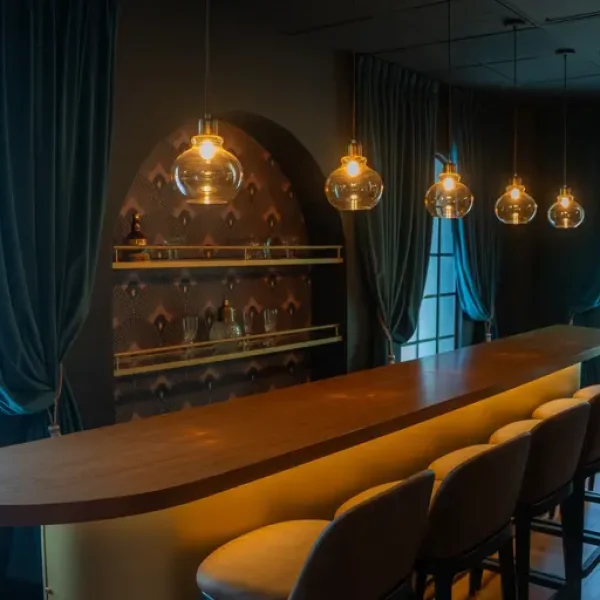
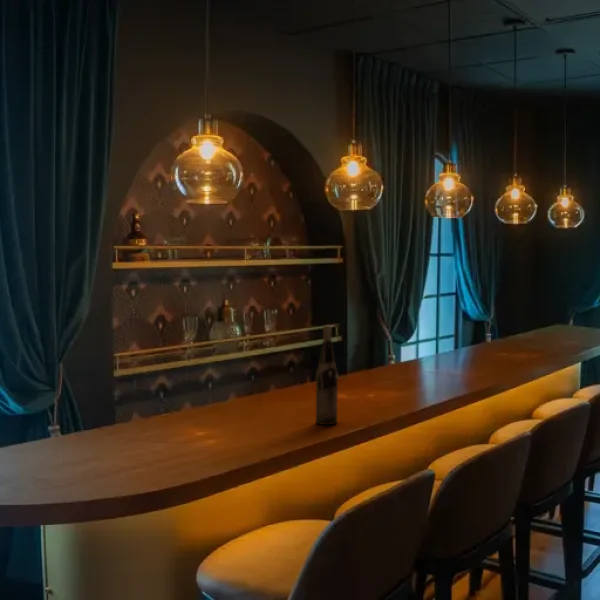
+ wine bottle (326, 374)
